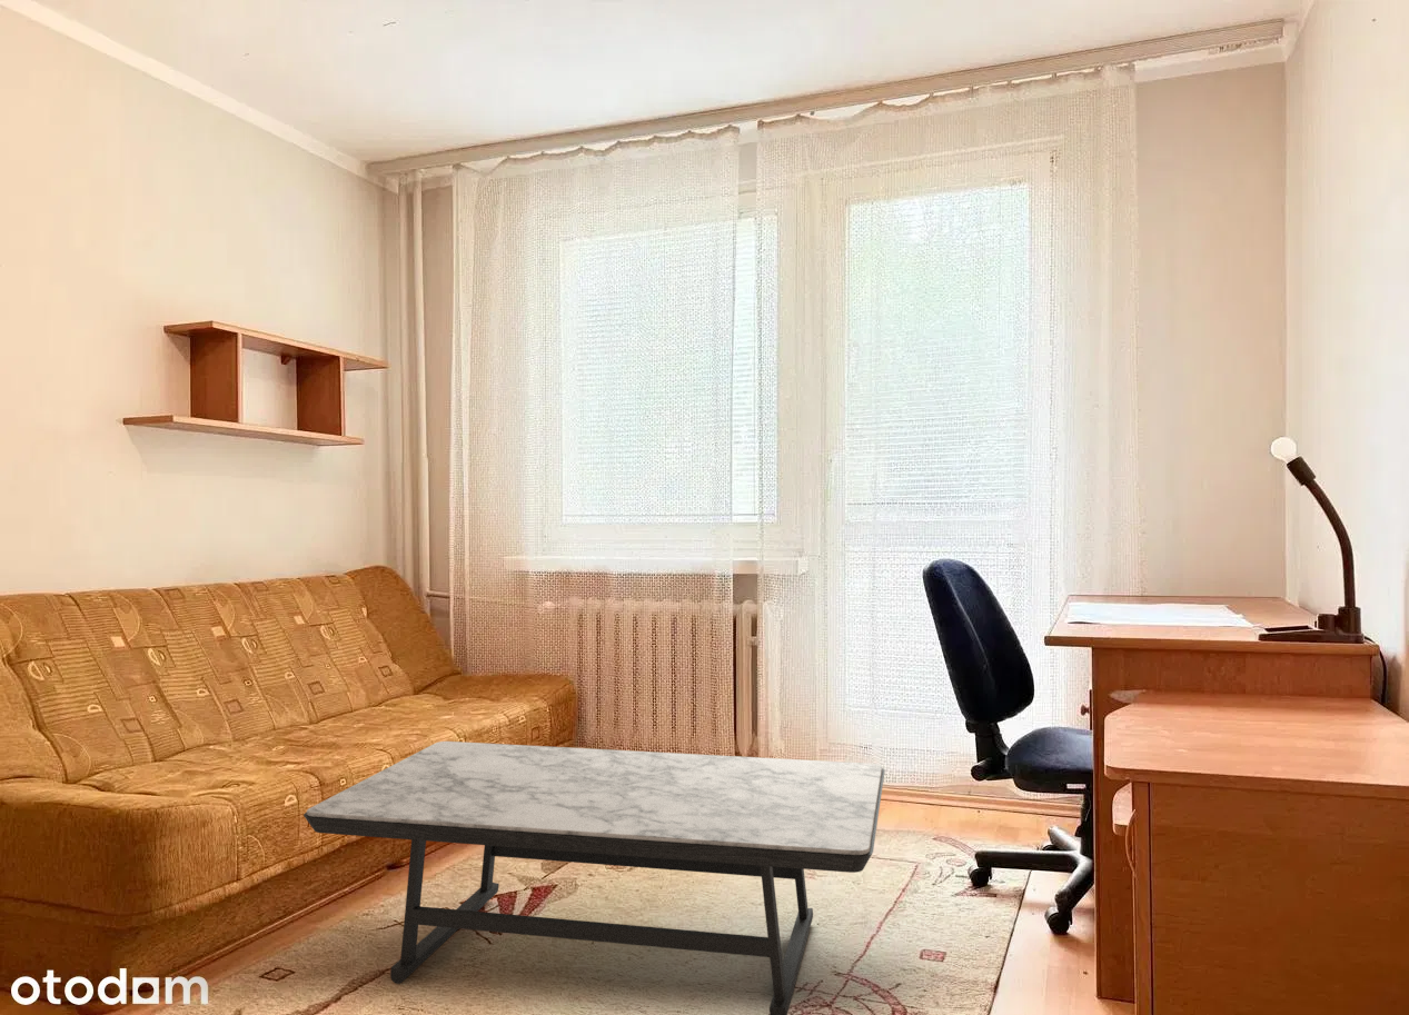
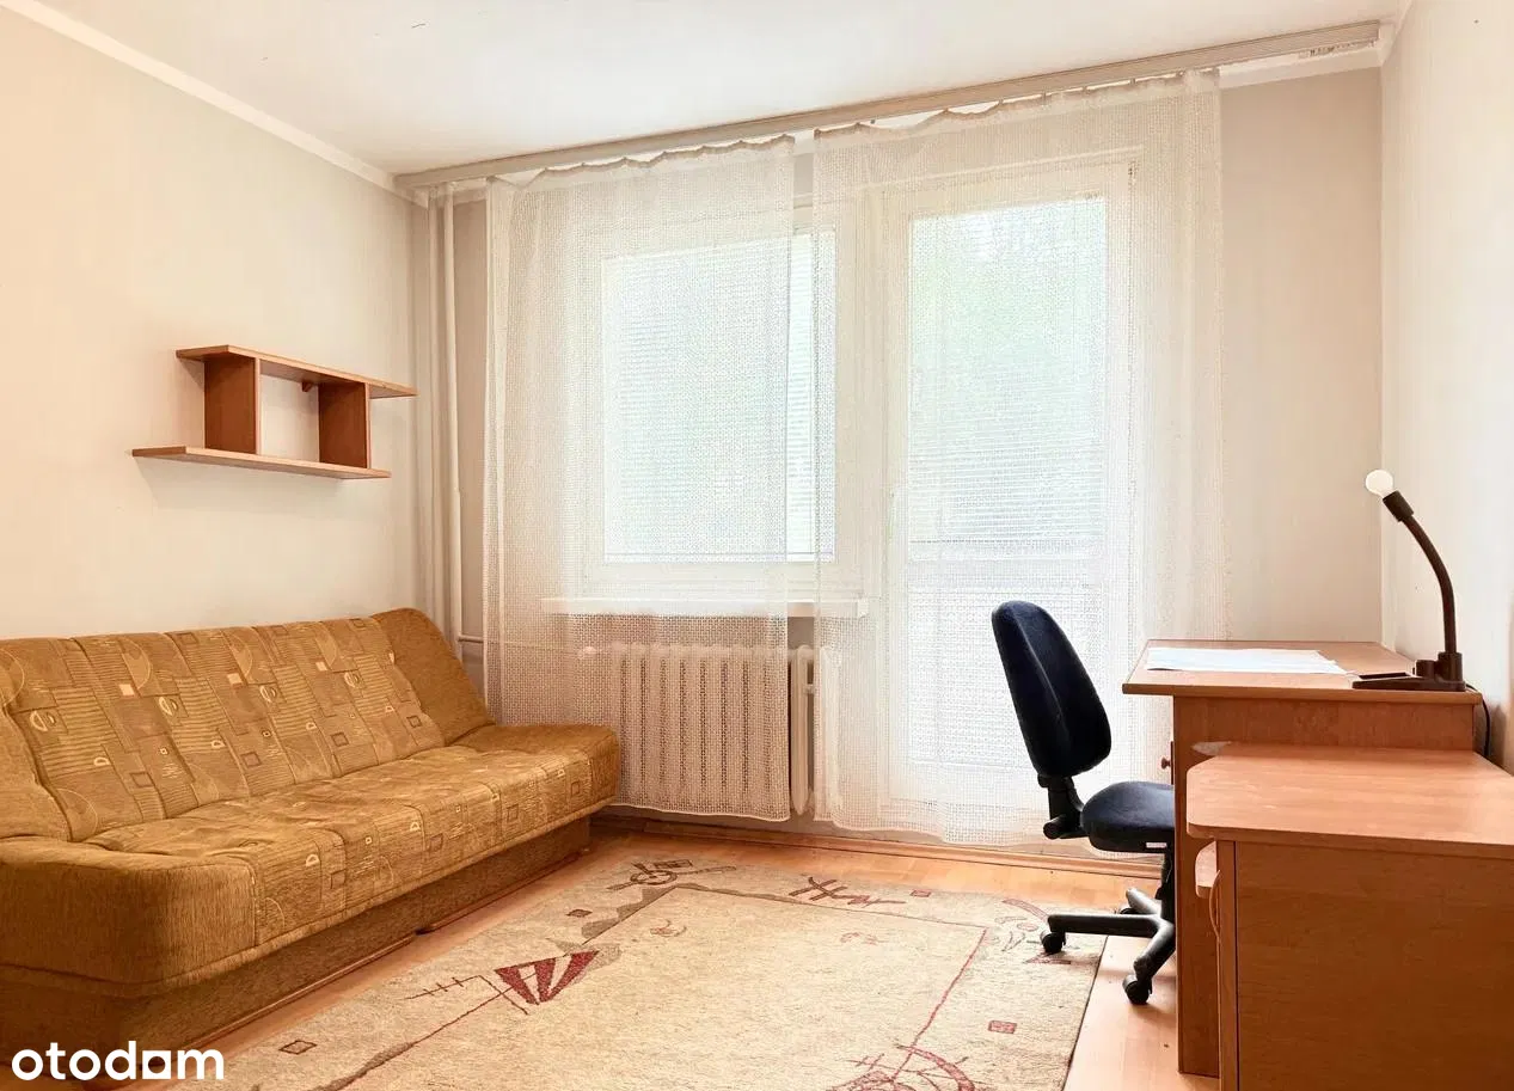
- coffee table (615, 865)
